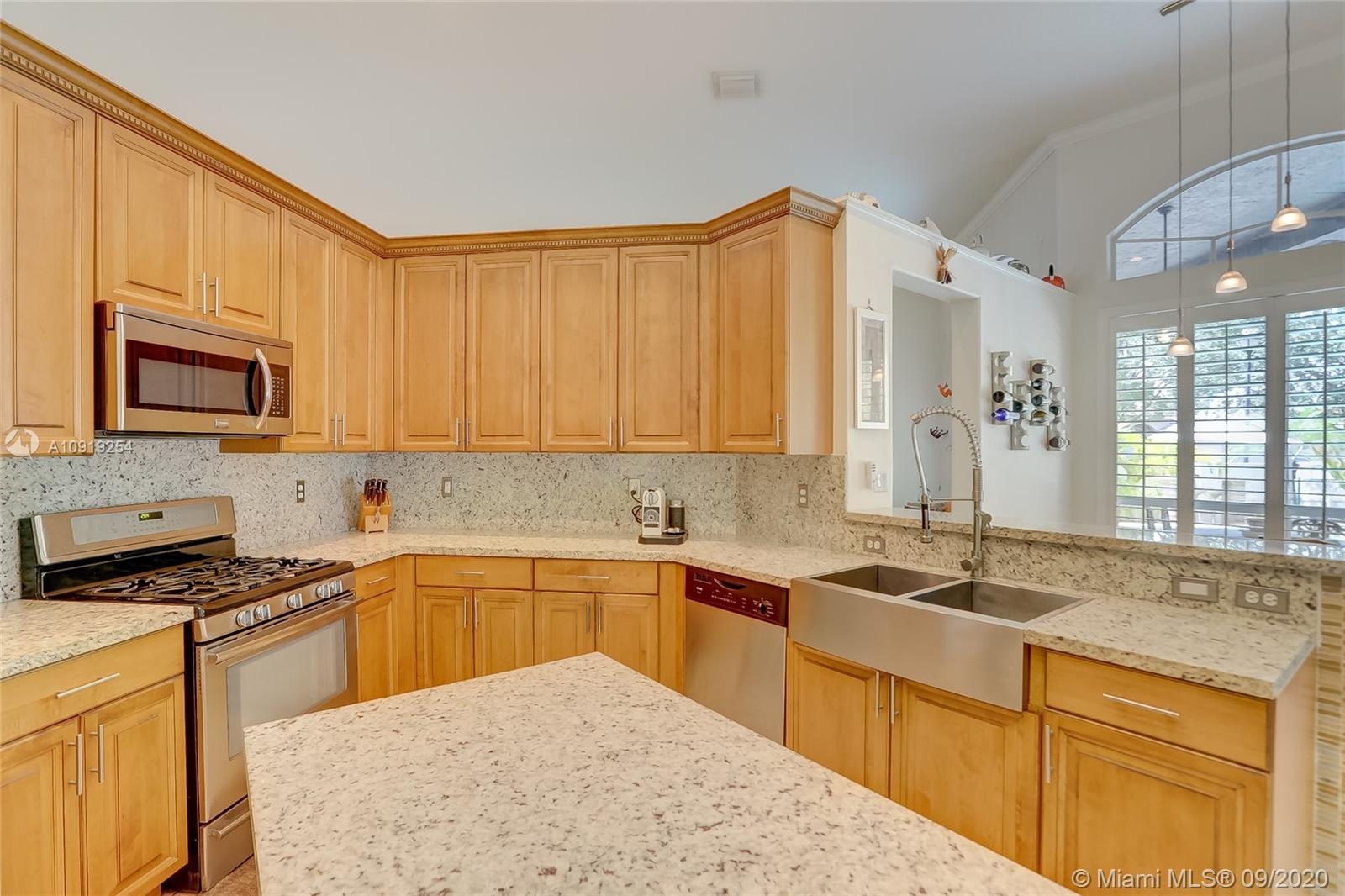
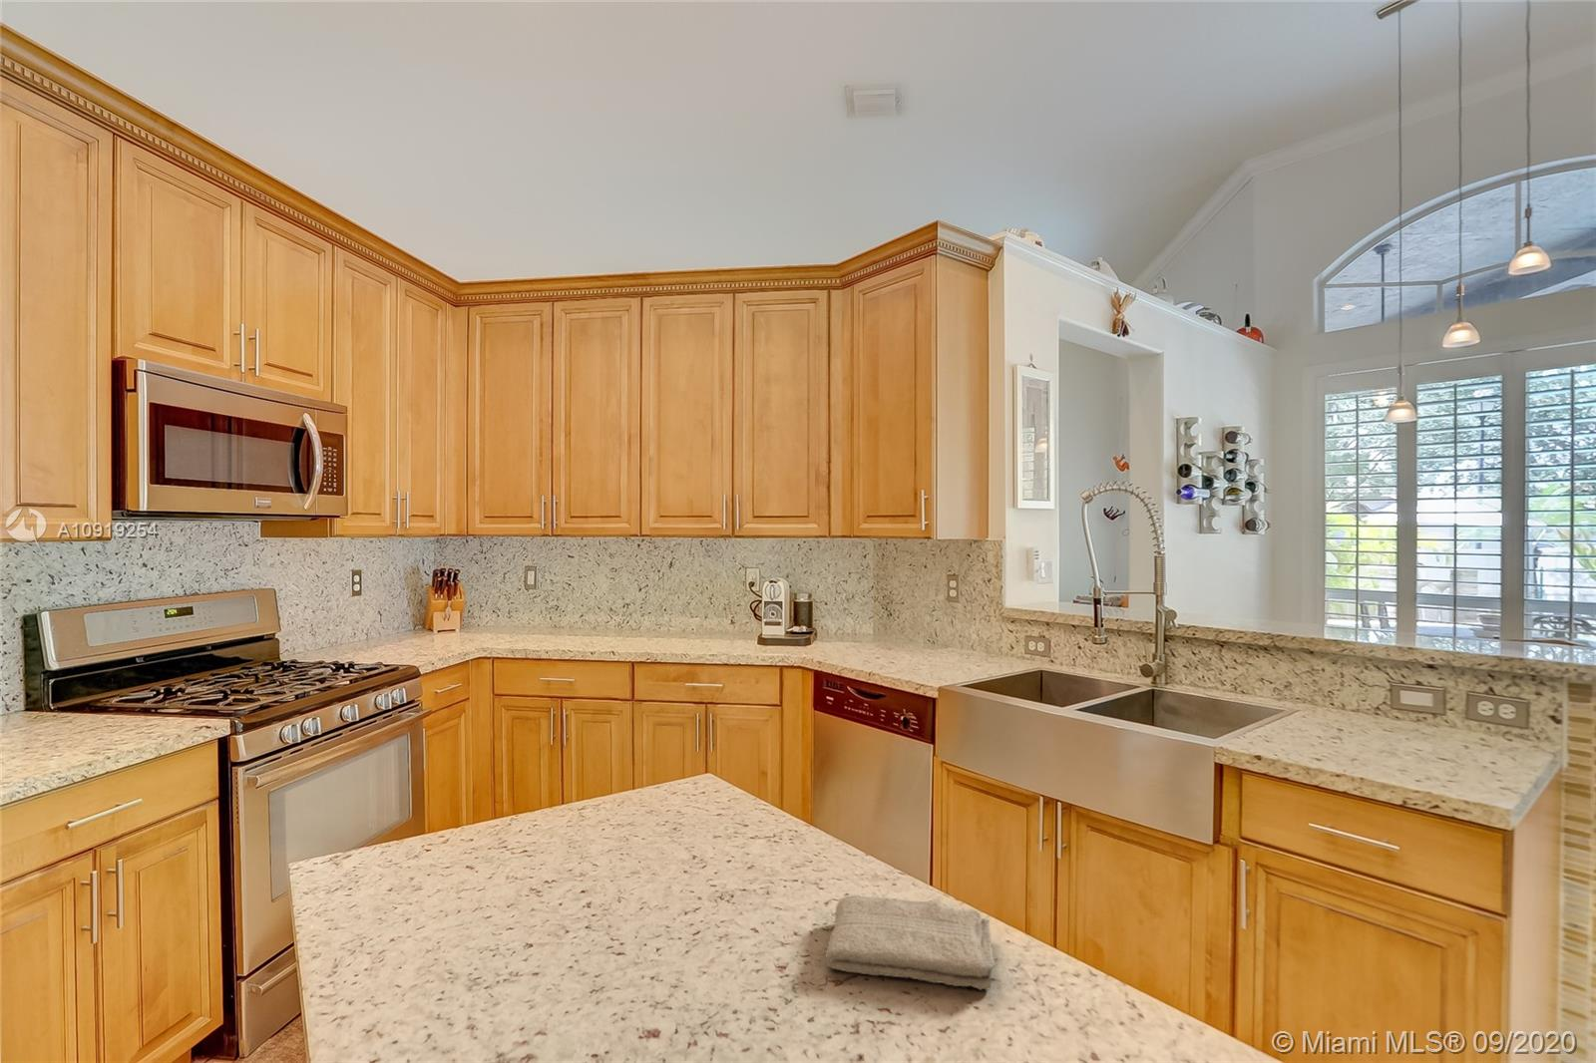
+ washcloth (910, 937)
